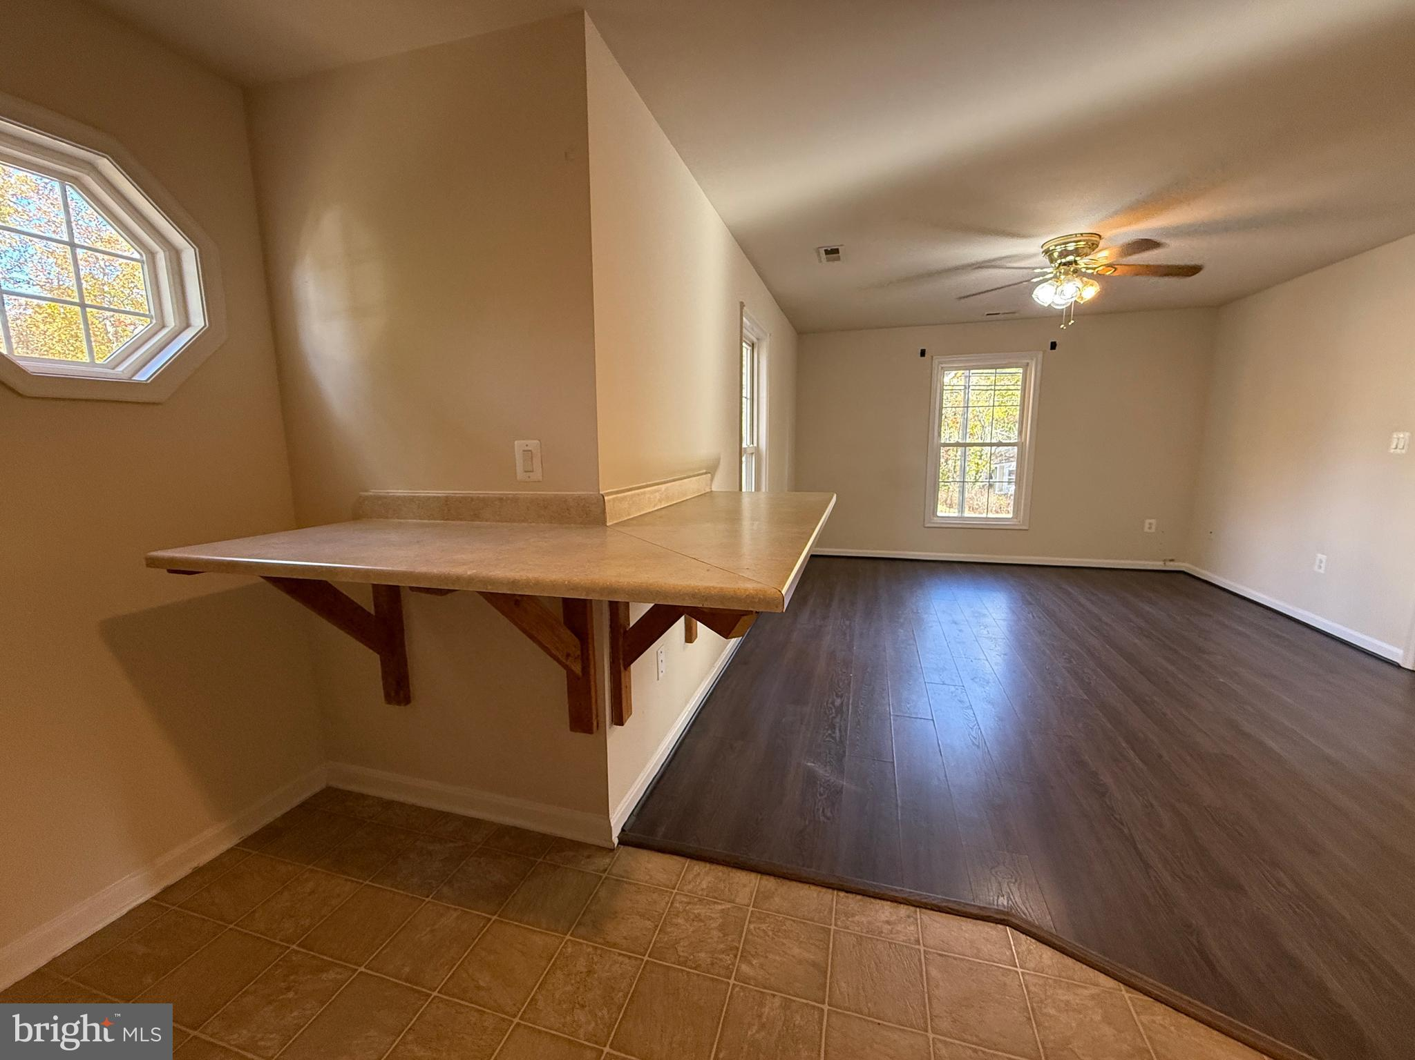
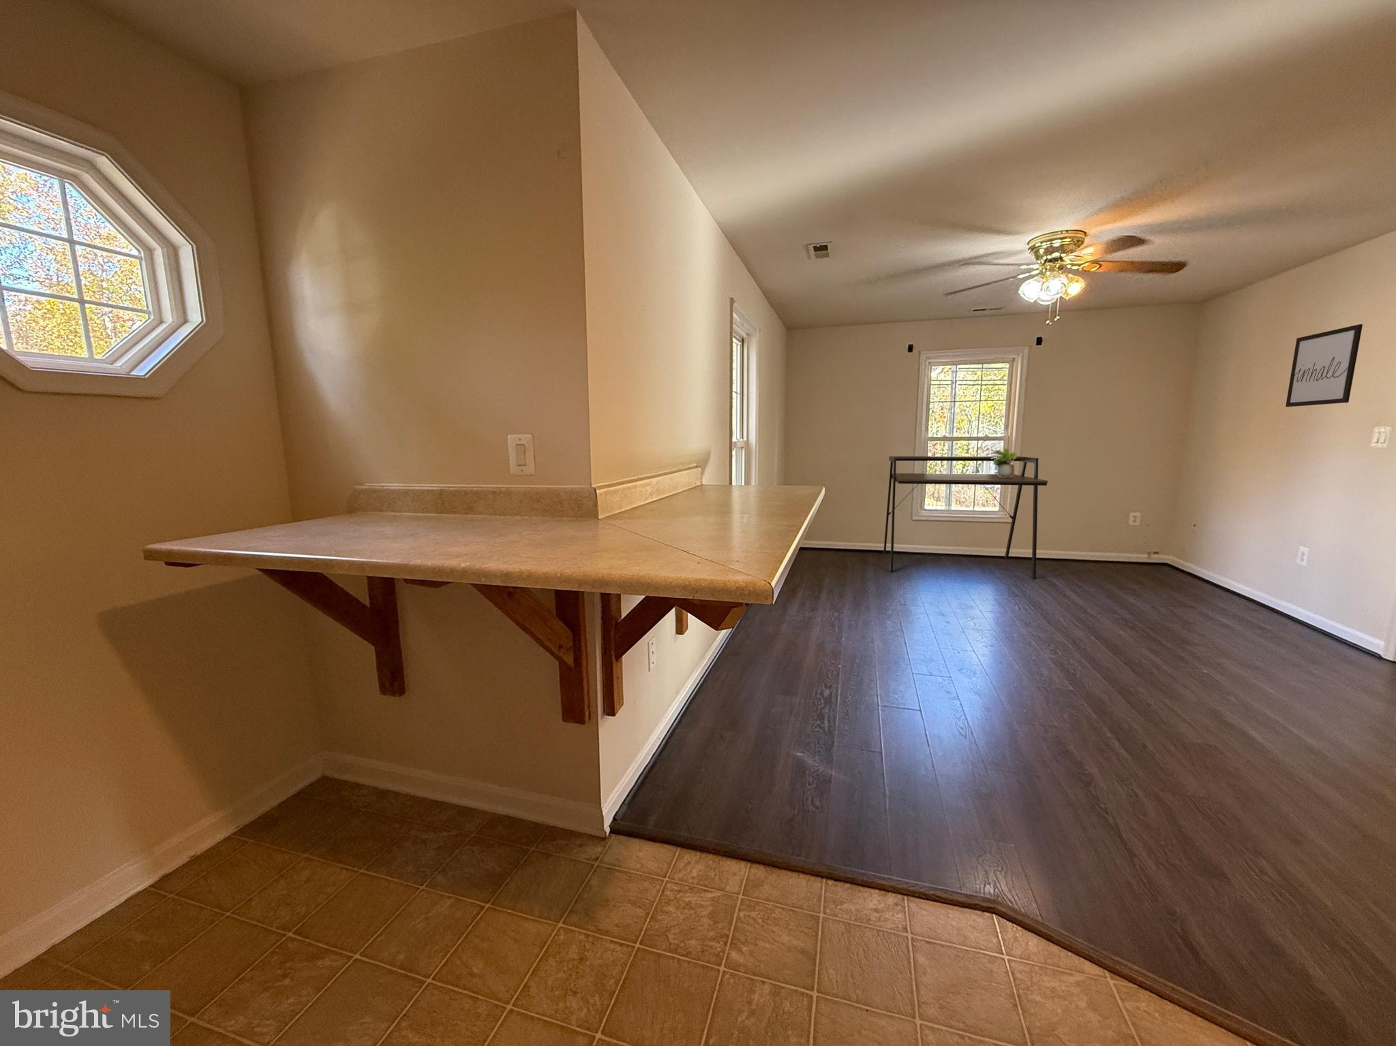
+ wall art (1321, 368)
+ potted plant (1004, 463)
+ desk (956, 483)
